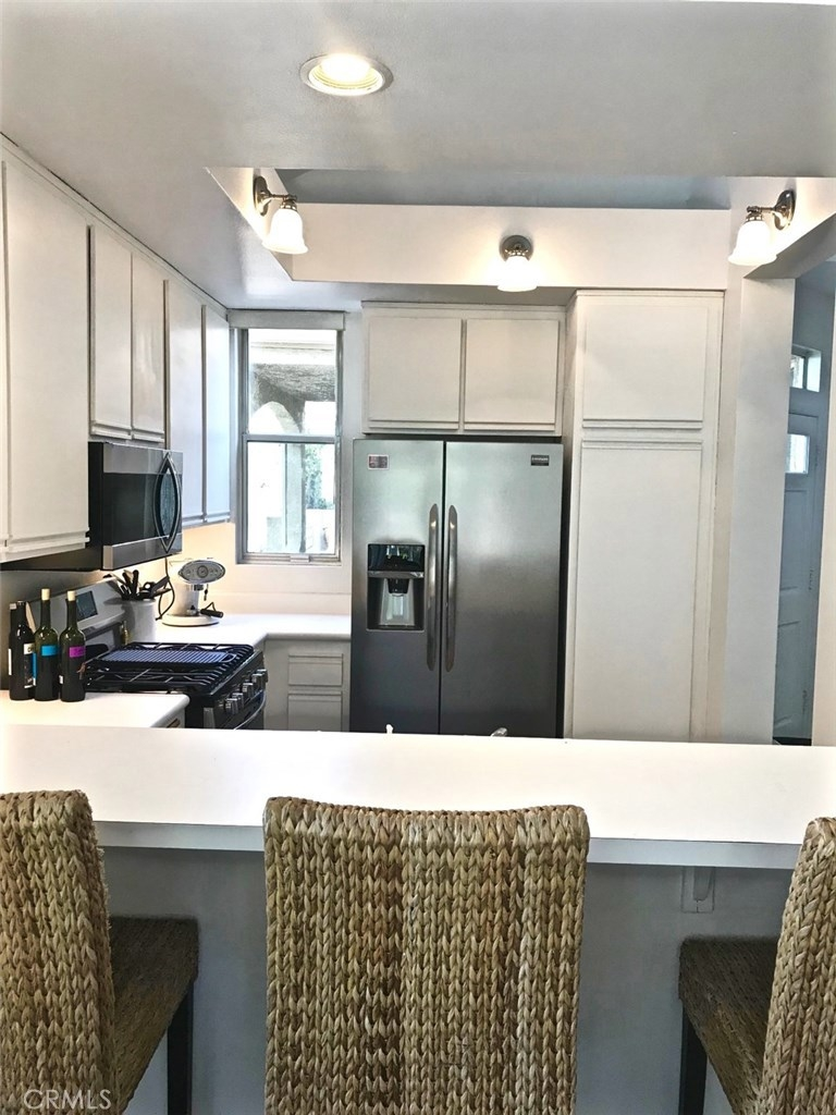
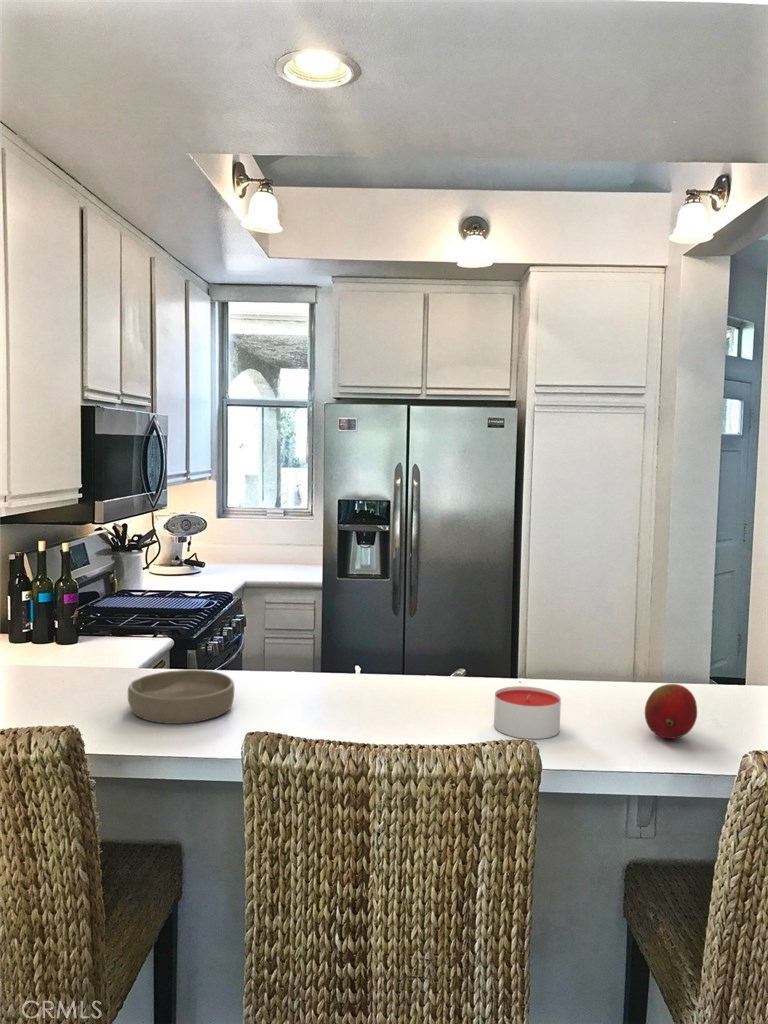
+ bowl (181, 695)
+ fruit (669, 710)
+ candle (527, 710)
